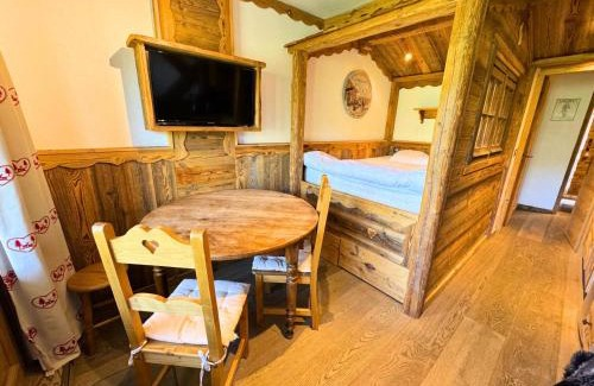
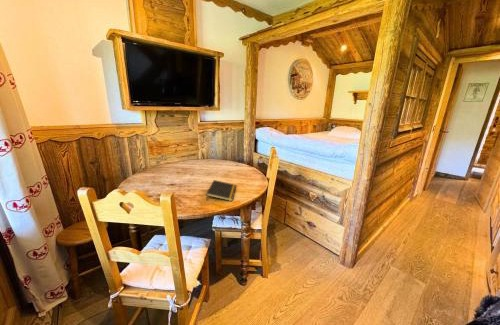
+ notepad (222, 189)
